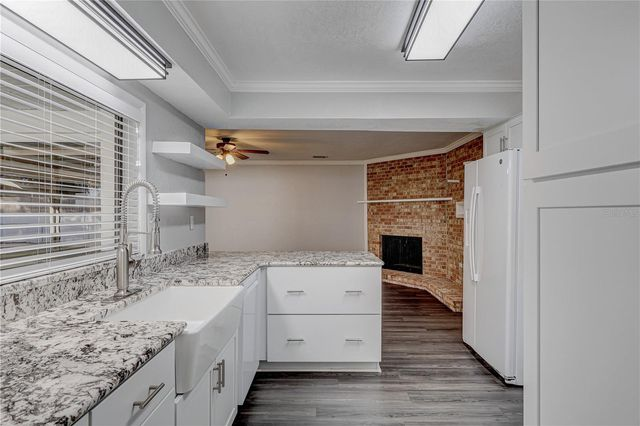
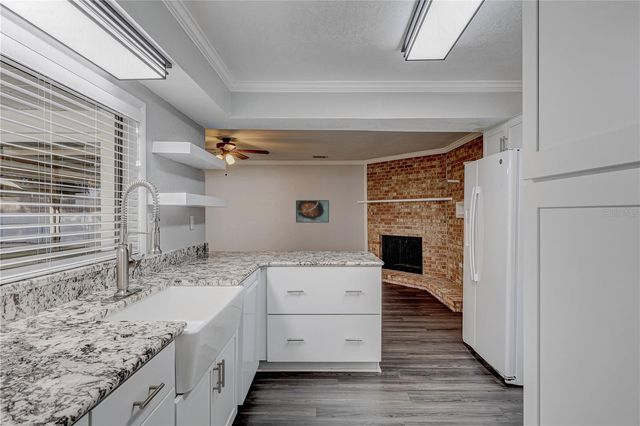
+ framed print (312, 211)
